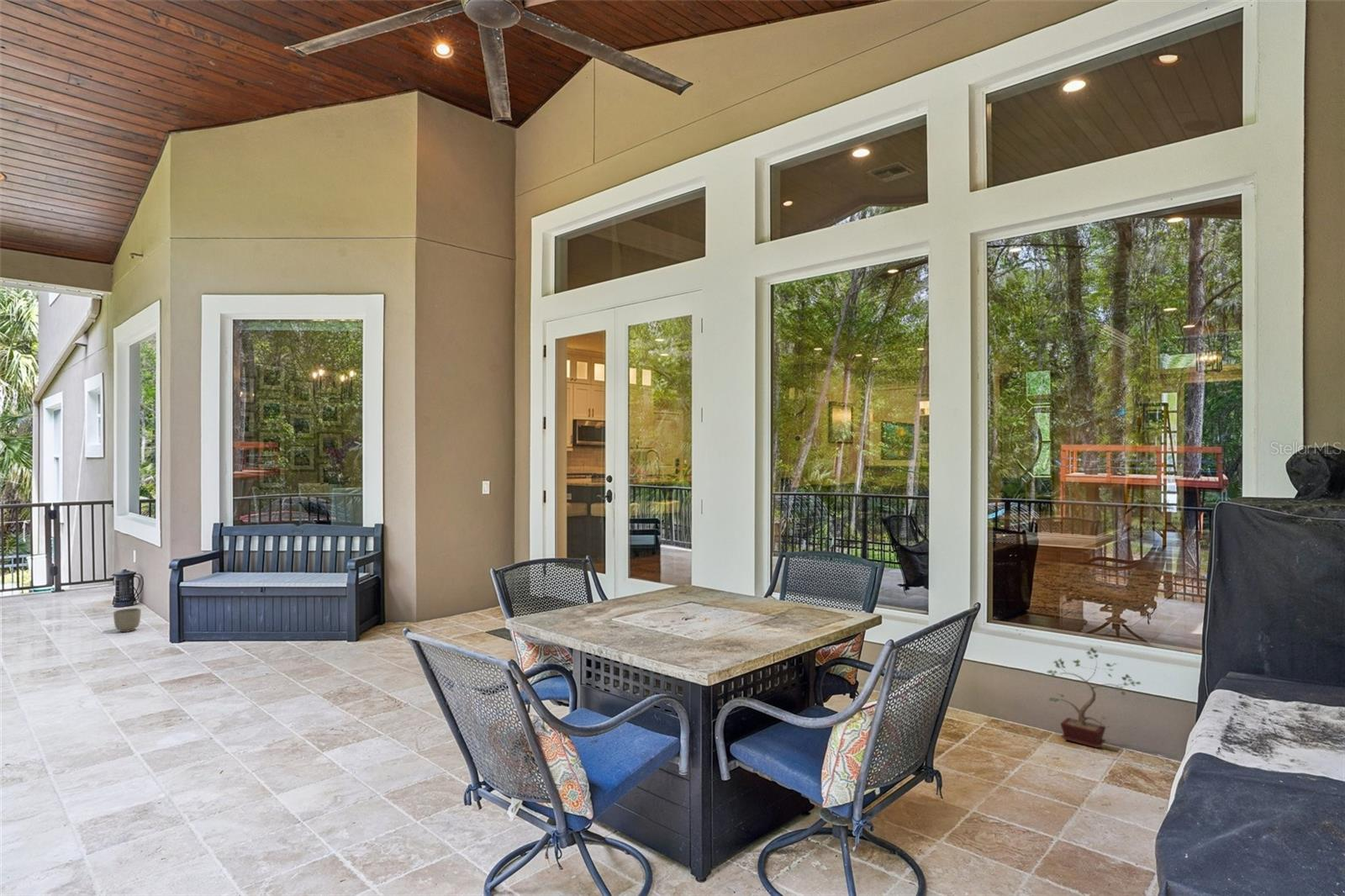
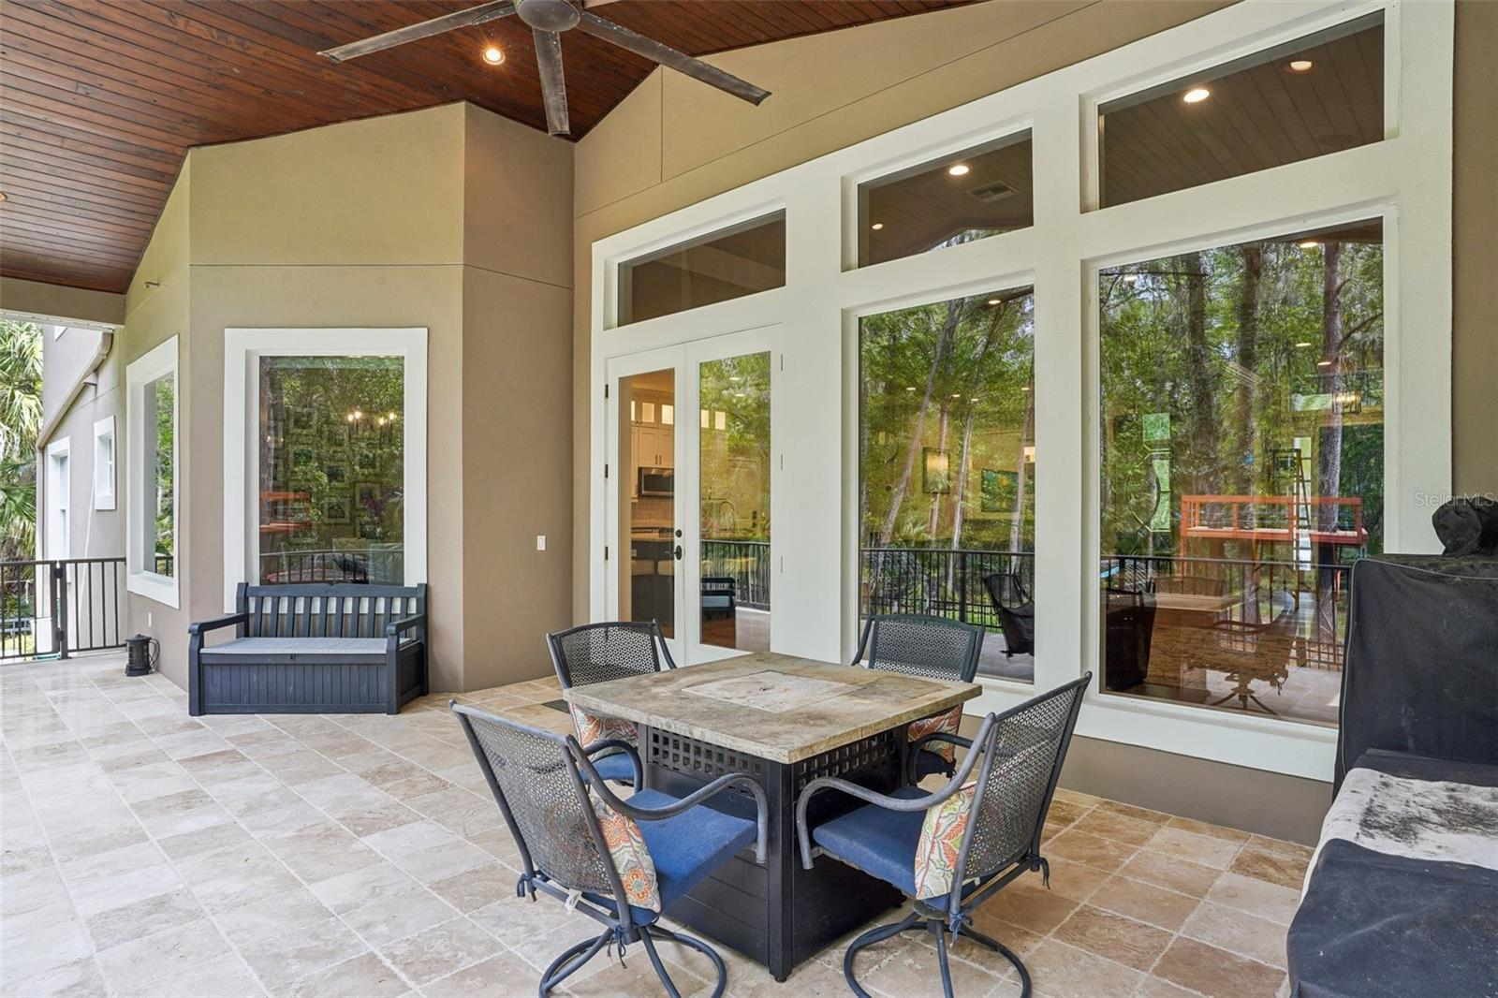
- potted plant (1093, 698)
- planter (127, 620)
